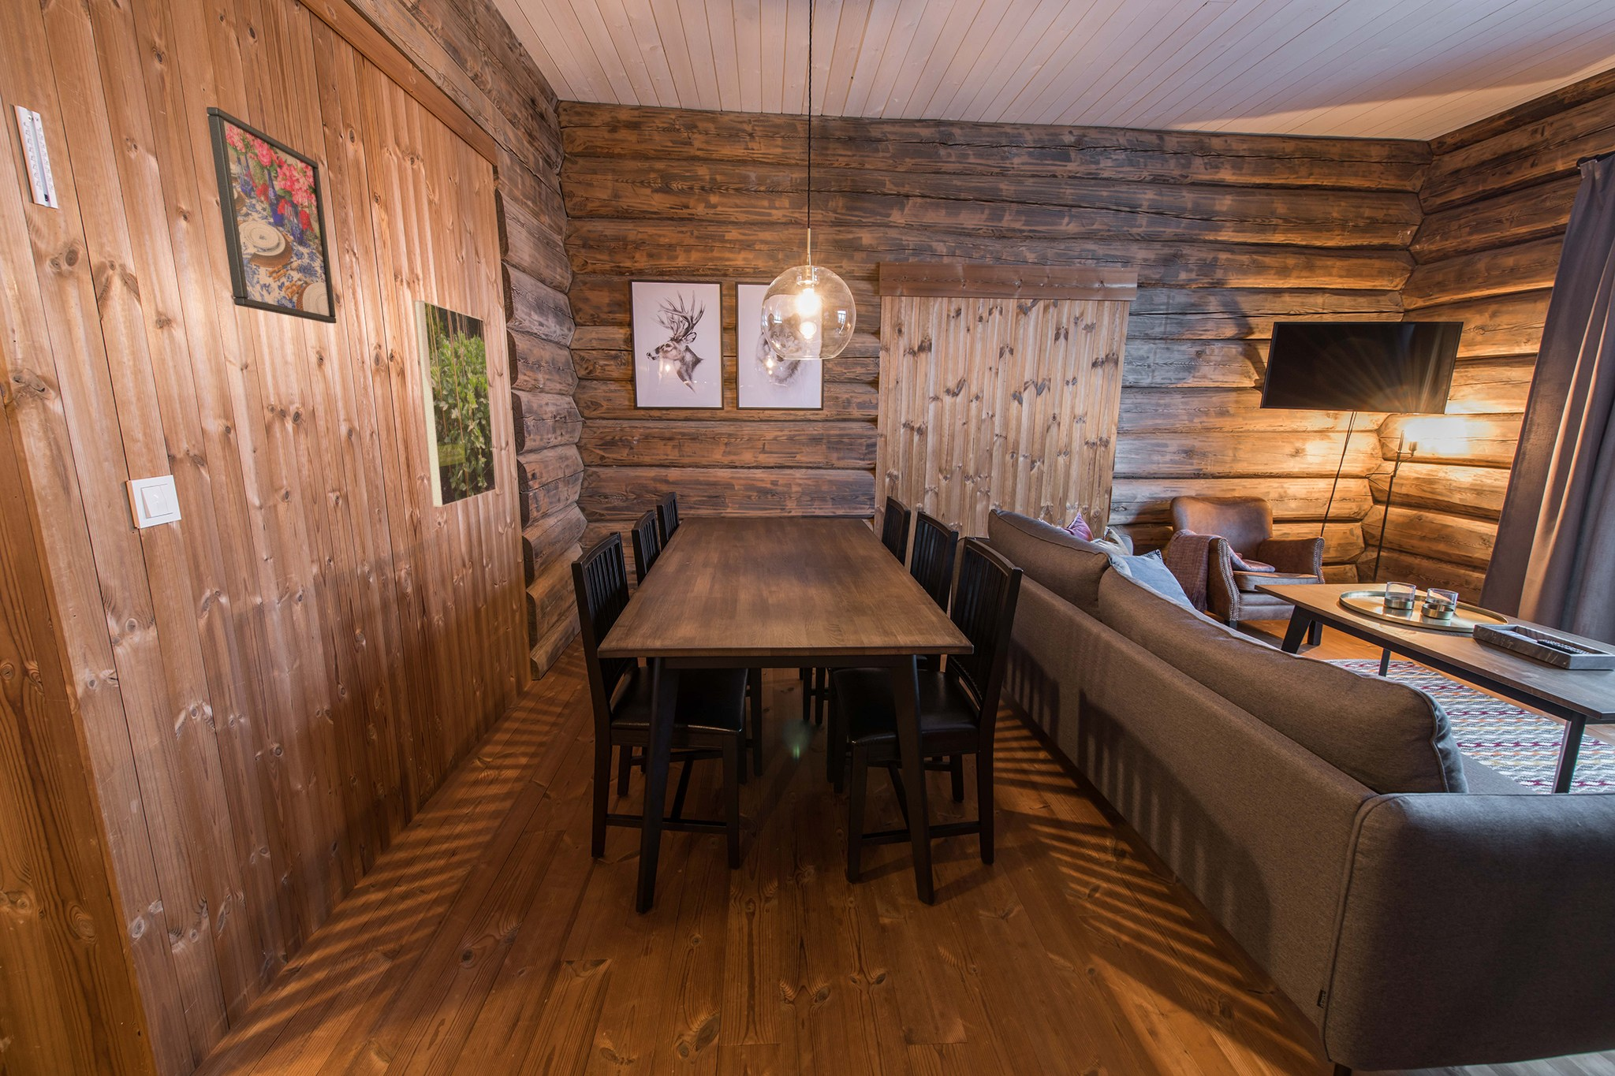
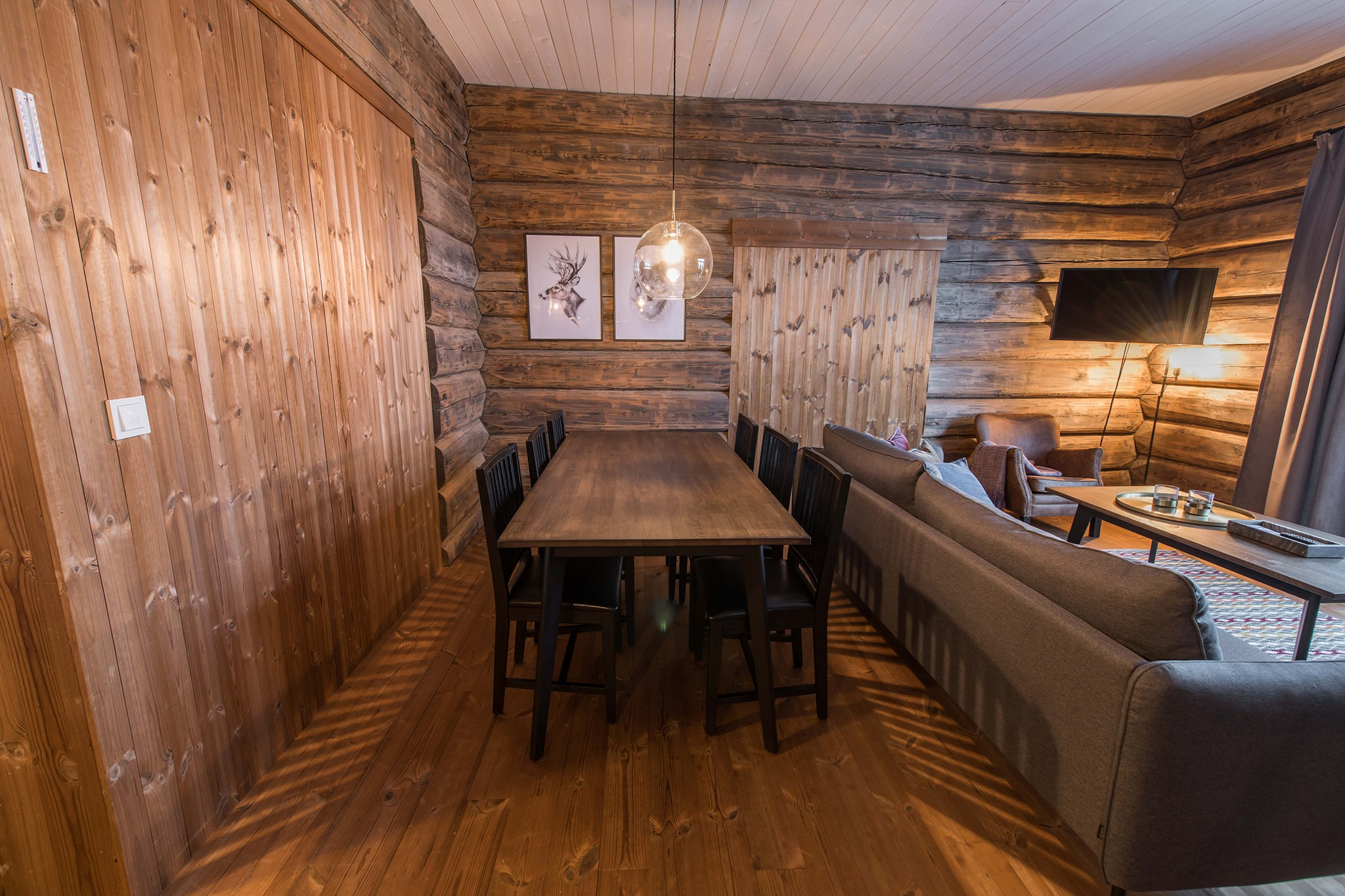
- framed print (279, 228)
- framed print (460, 407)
